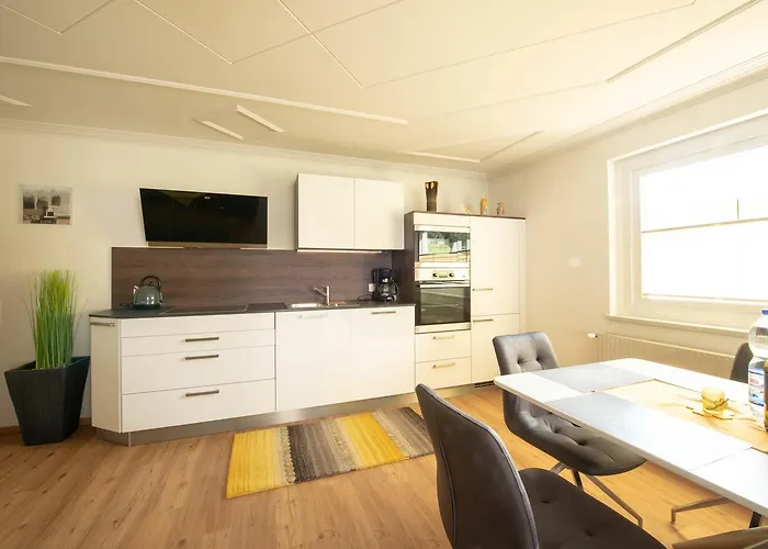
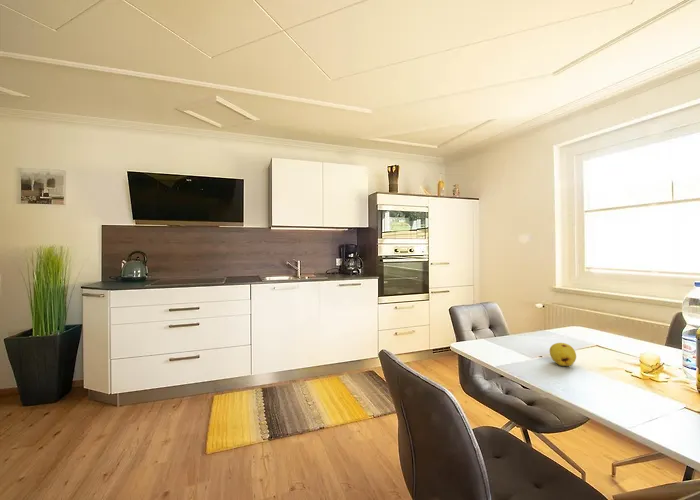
+ fruit (562, 353)
